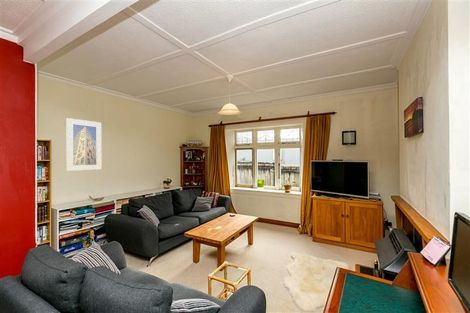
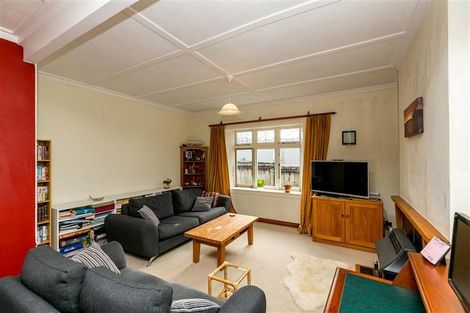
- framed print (85, 145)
